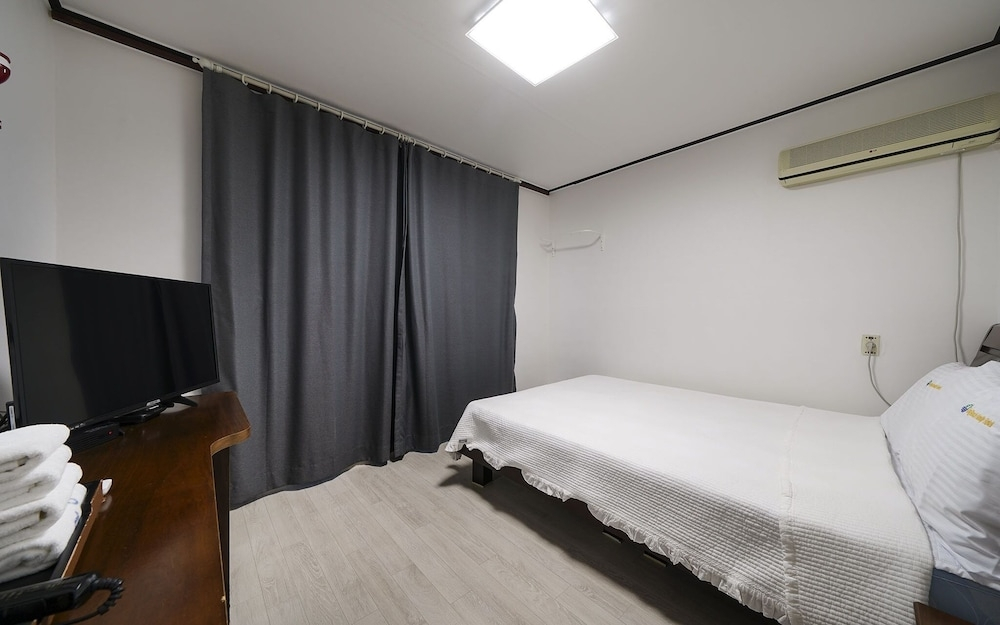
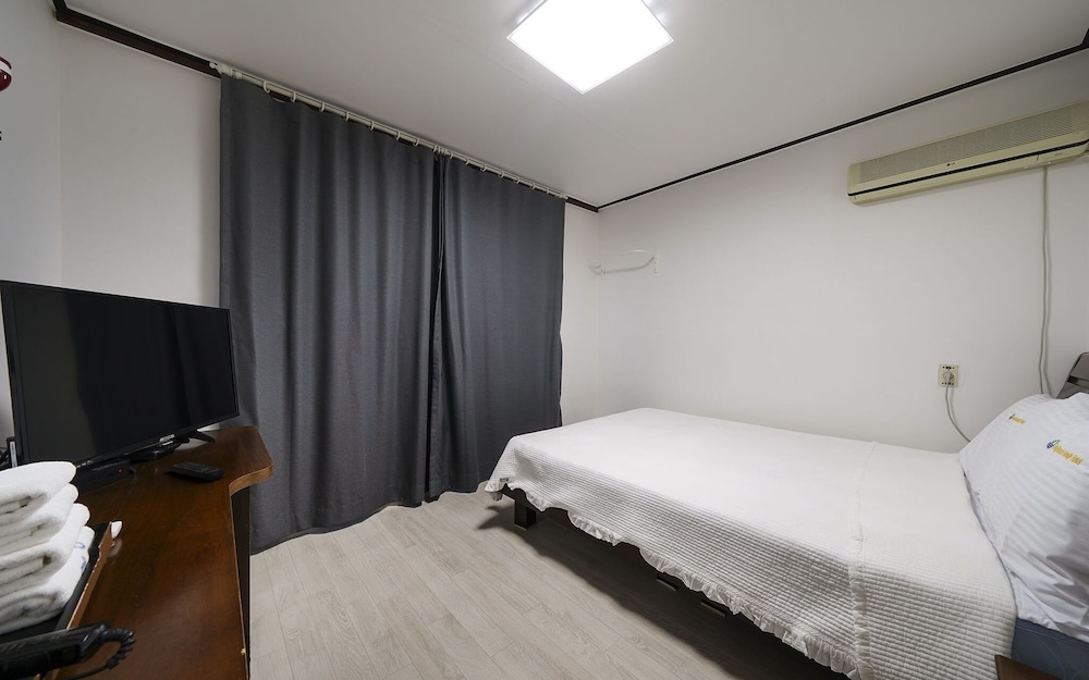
+ remote control (195, 470)
